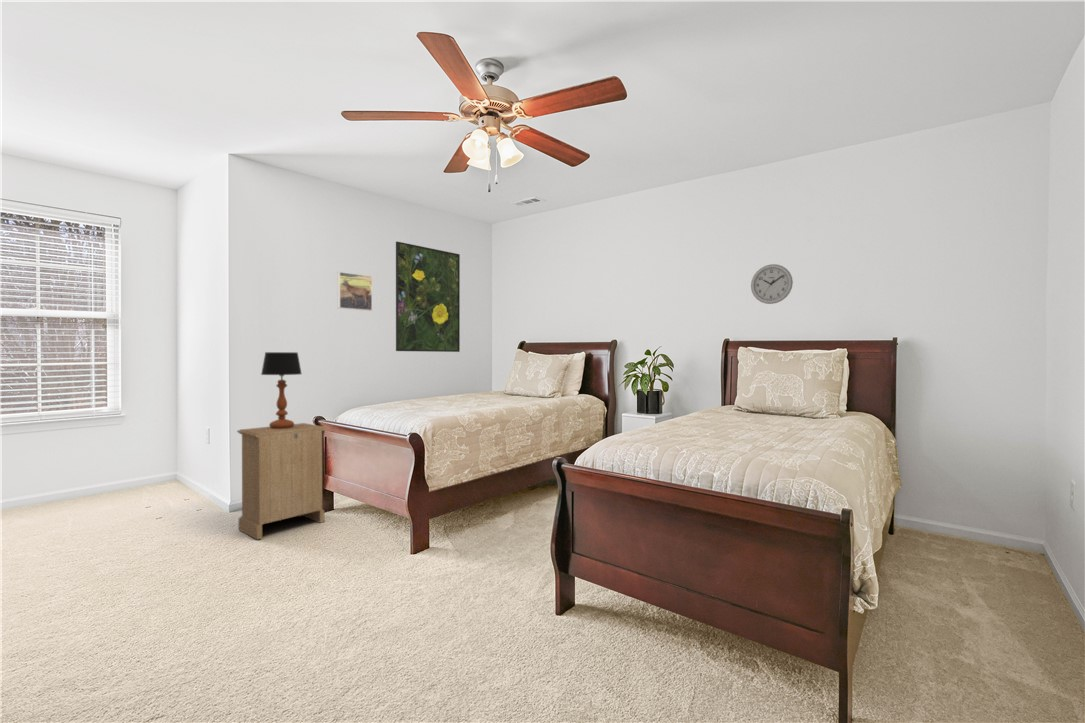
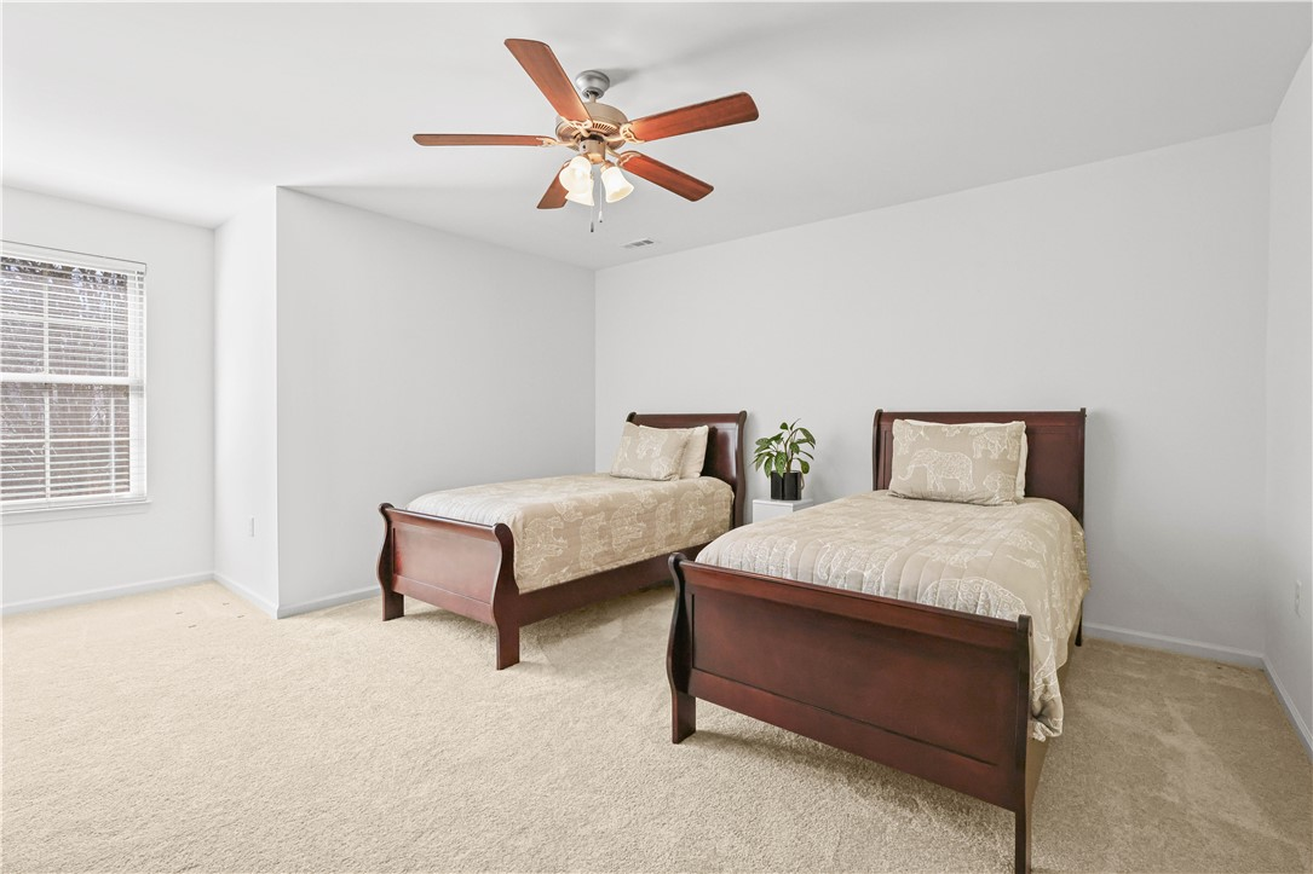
- wall clock (771, 284)
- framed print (355, 291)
- table lamp (281, 389)
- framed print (429, 299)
- cabinet (282, 476)
